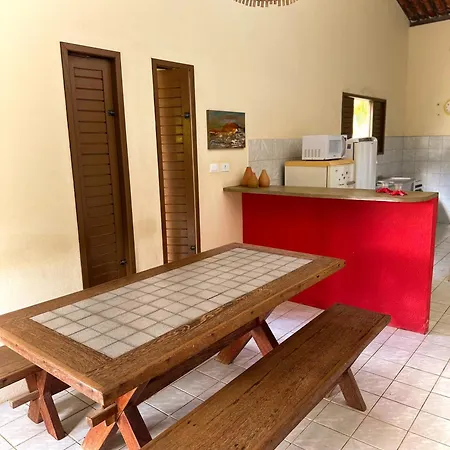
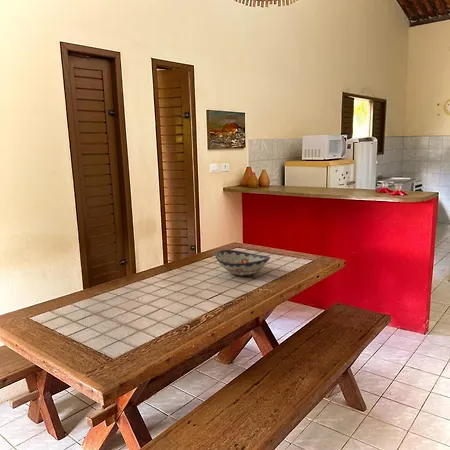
+ decorative bowl (242, 263)
